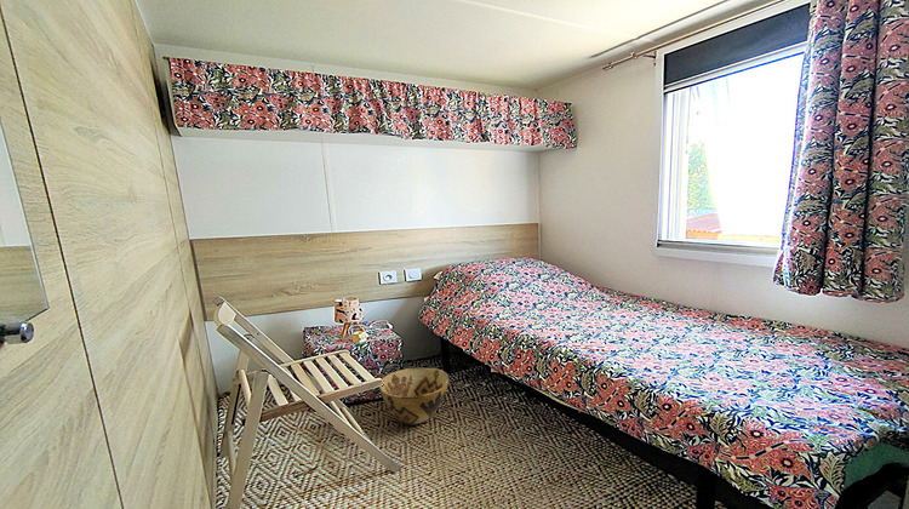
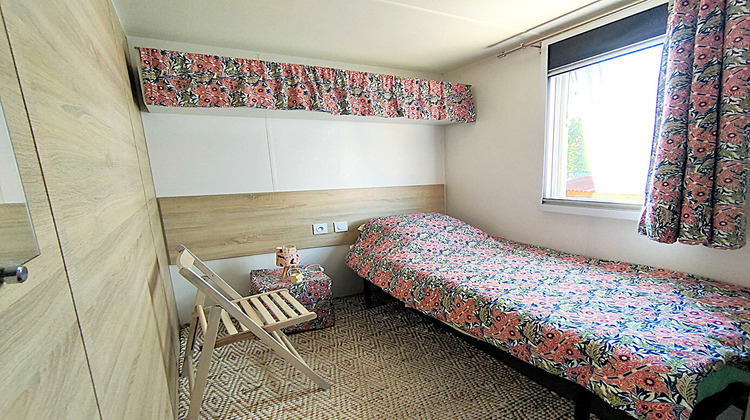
- woven basket (416, 396)
